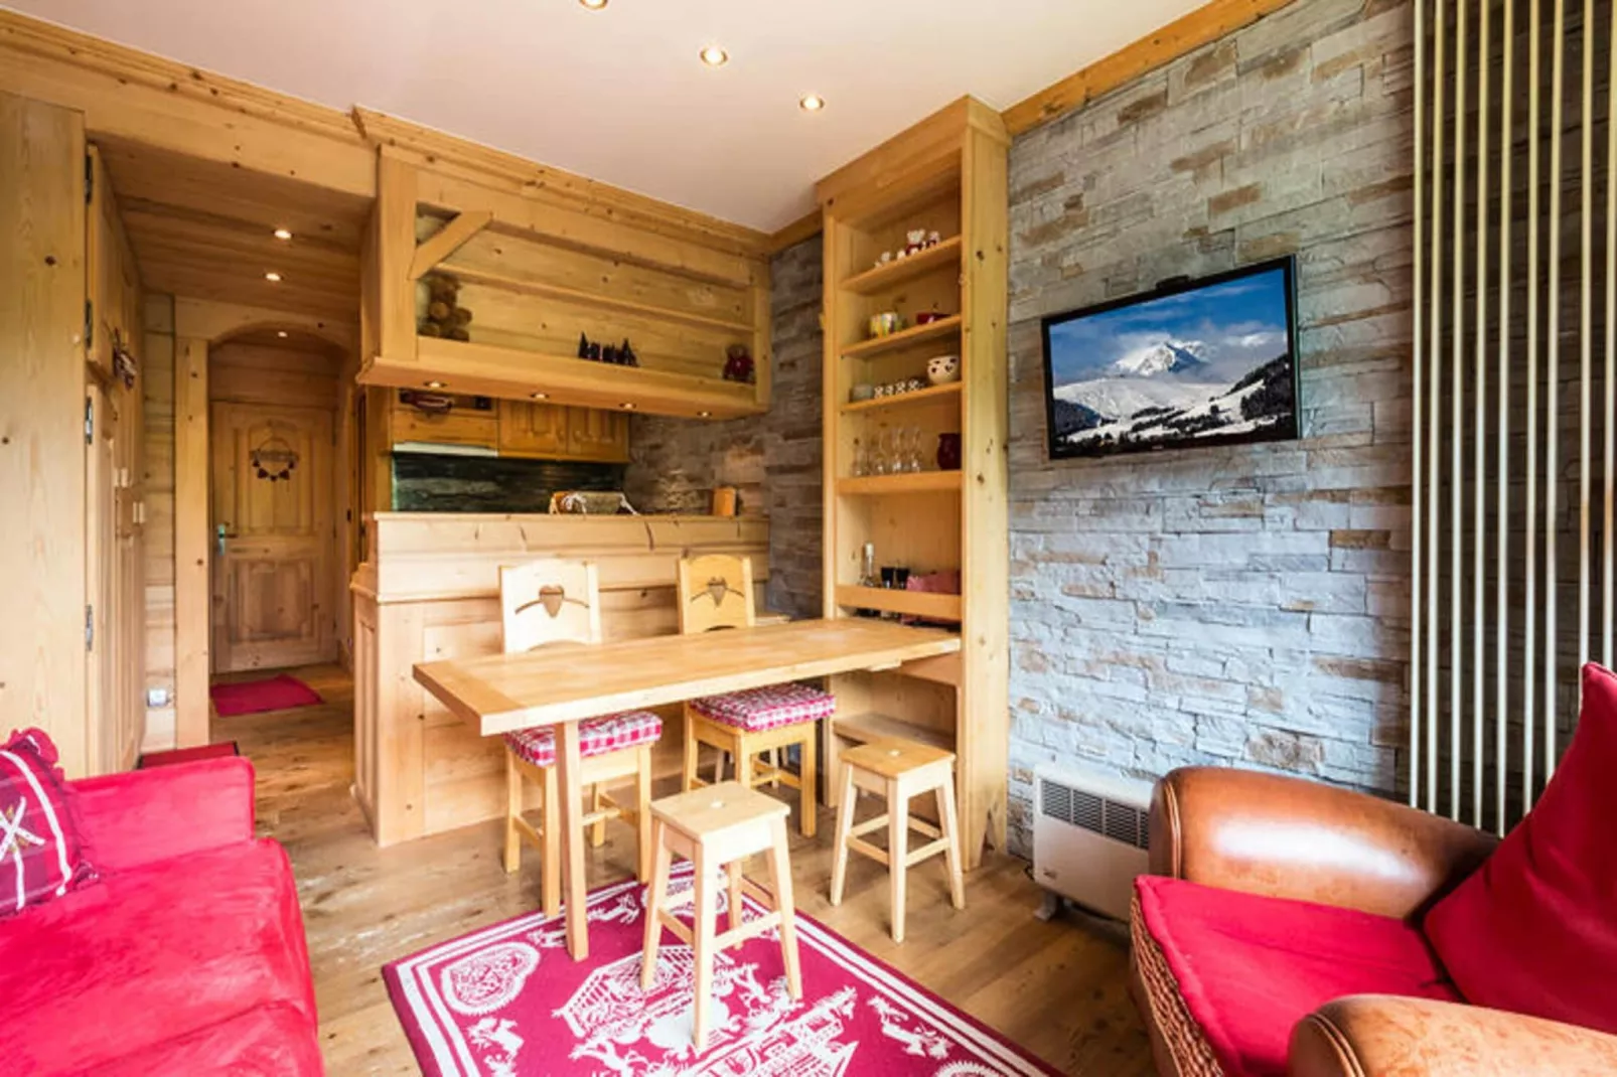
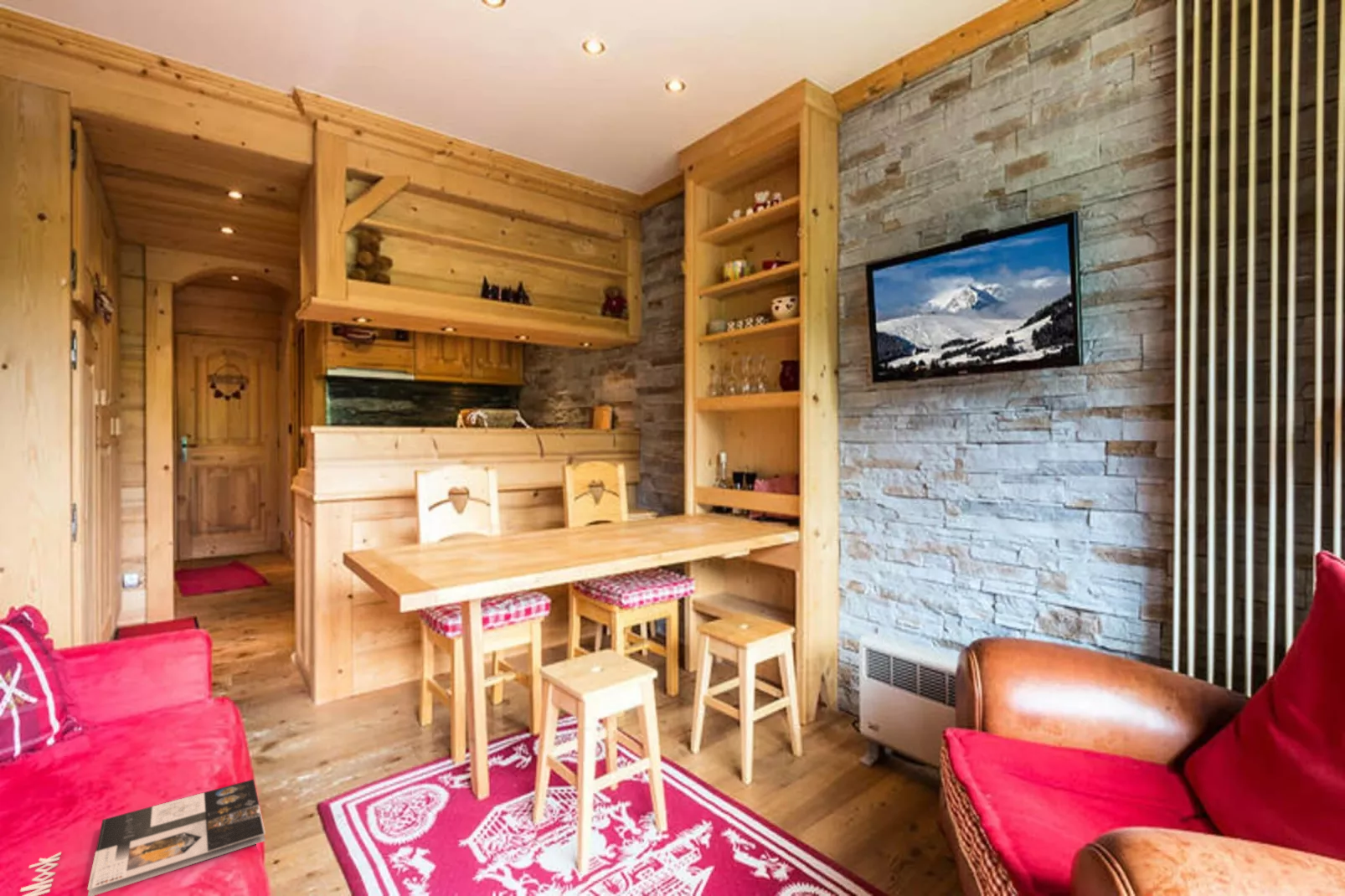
+ magazine (152, 838)
